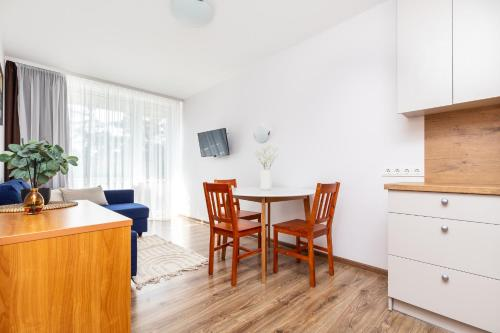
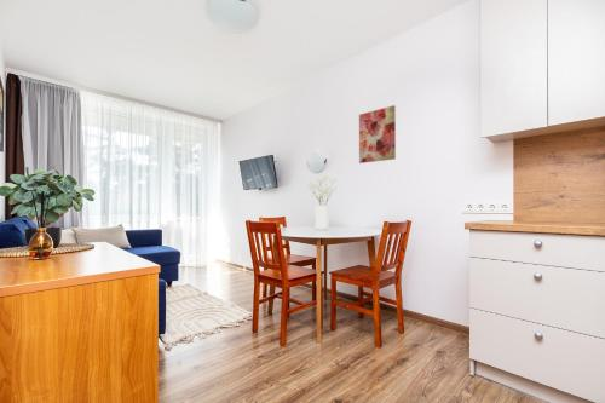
+ wall art (376, 136)
